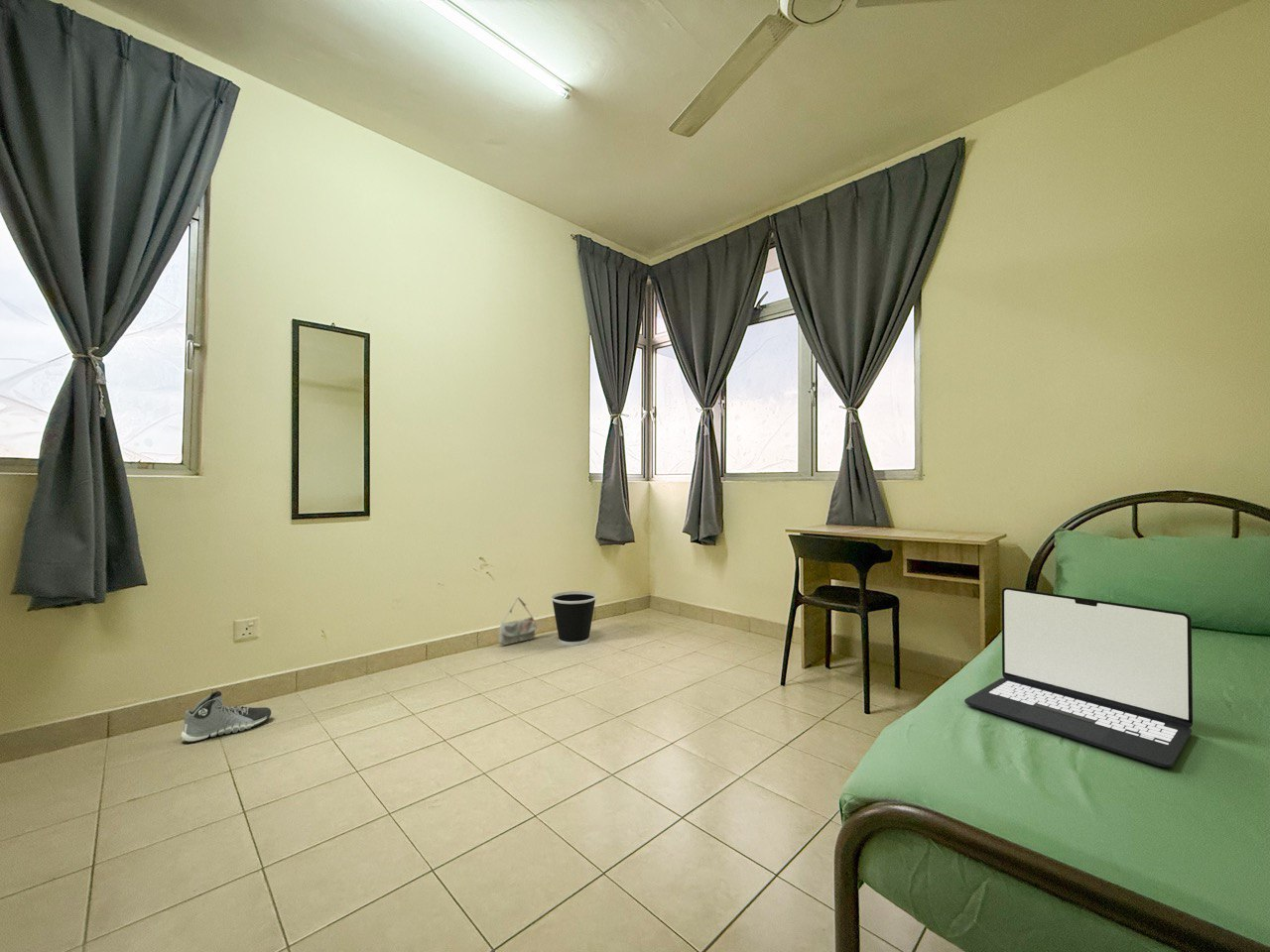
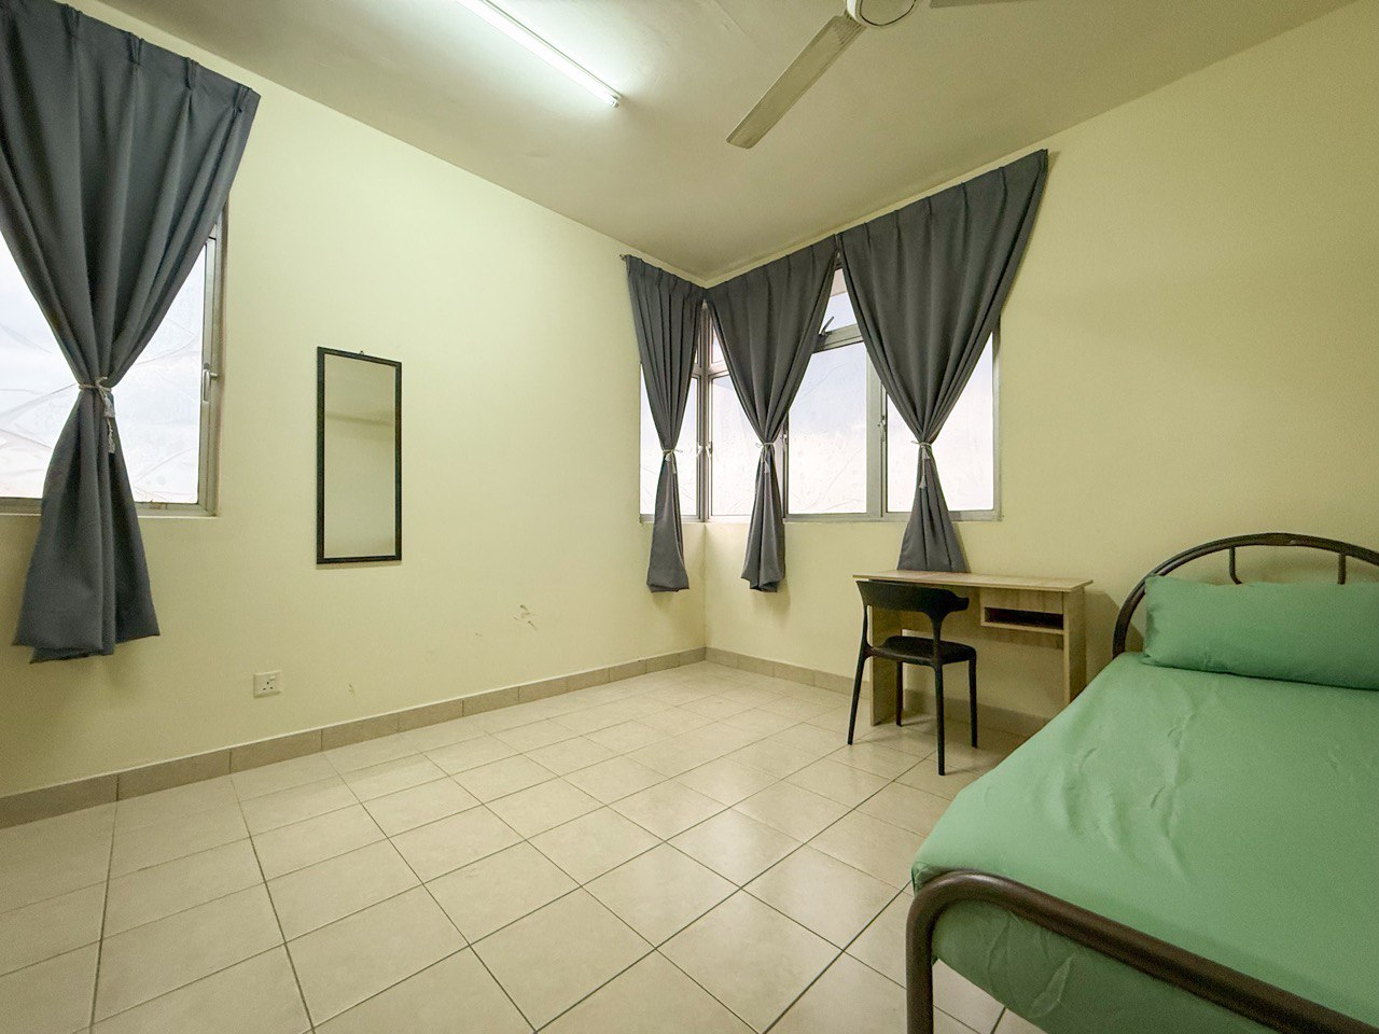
- wastebasket (573, 618)
- bag (517, 621)
- laptop (1070, 661)
- sneaker (228, 709)
